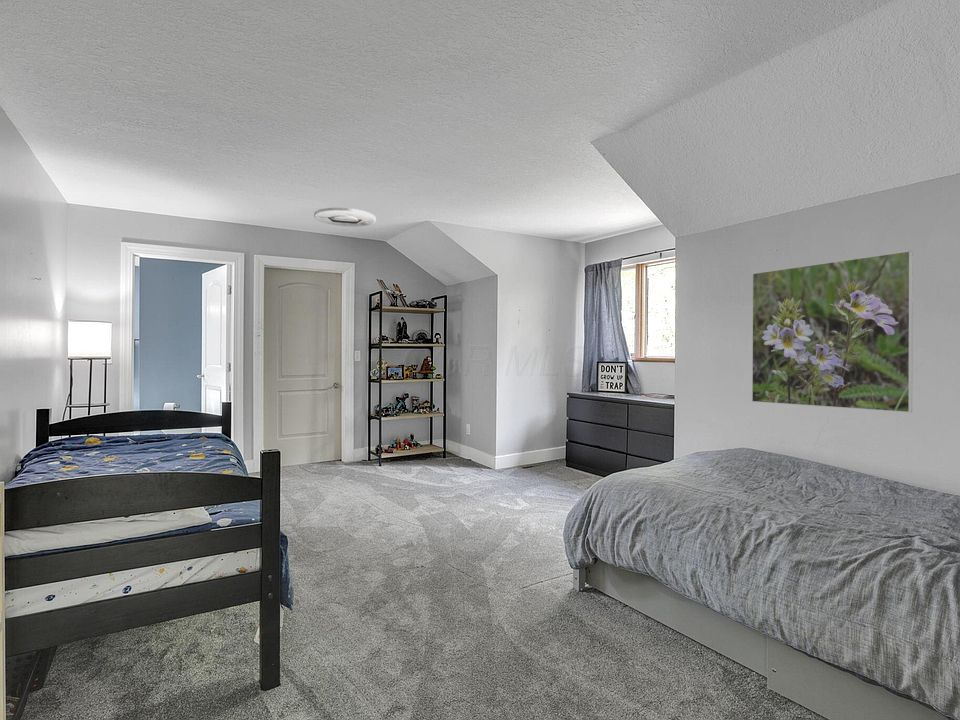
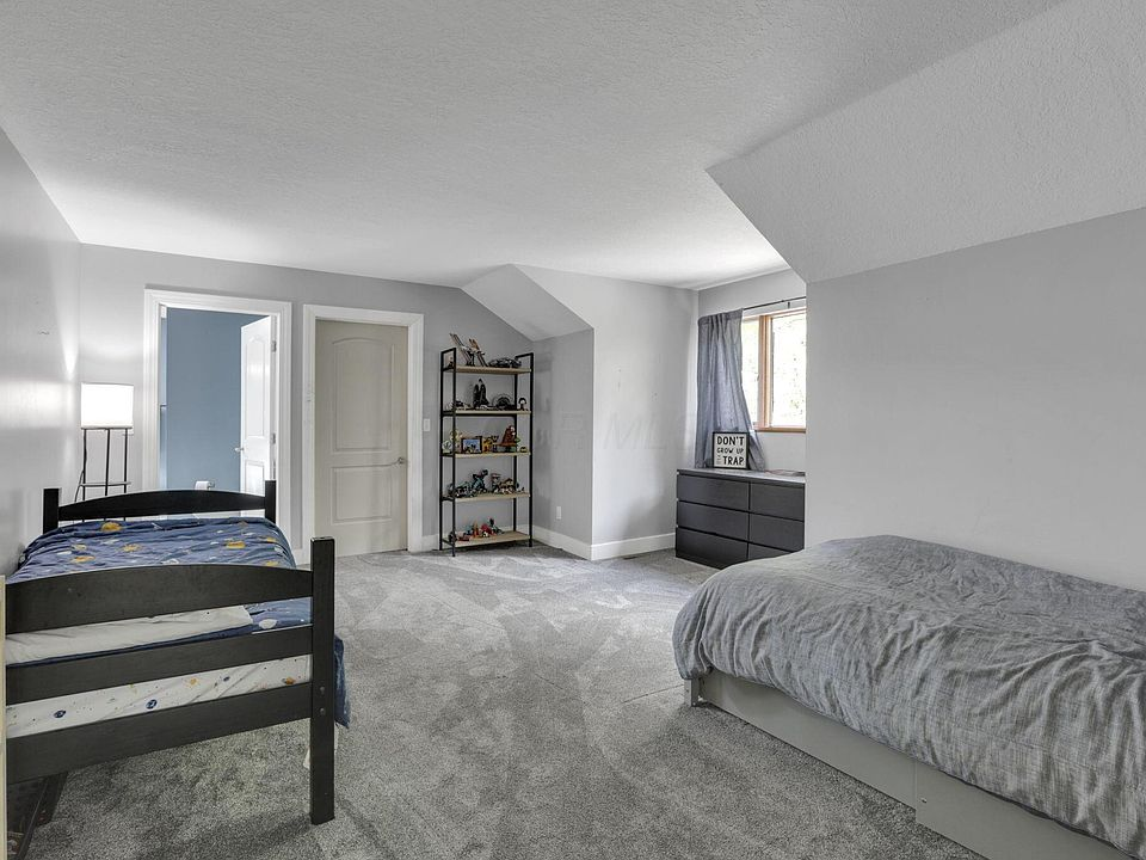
- ceiling light (345, 218)
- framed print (823, 334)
